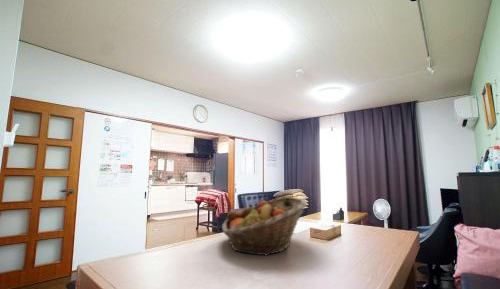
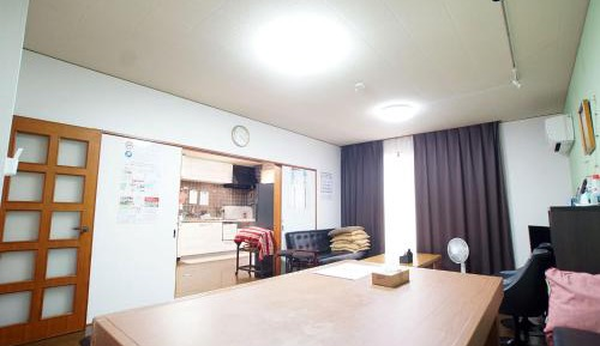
- fruit basket (263, 220)
